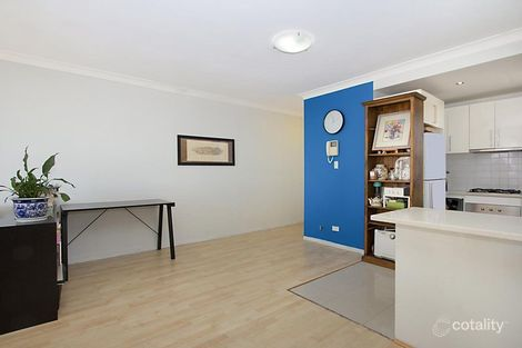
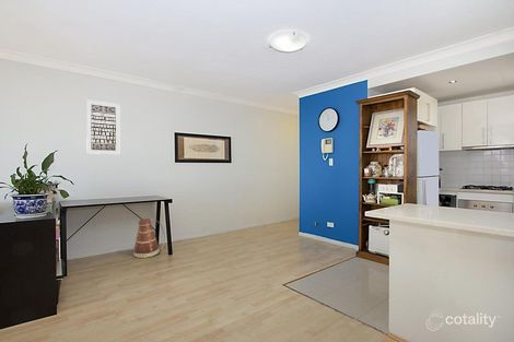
+ wall art (103, 128)
+ basket (150, 234)
